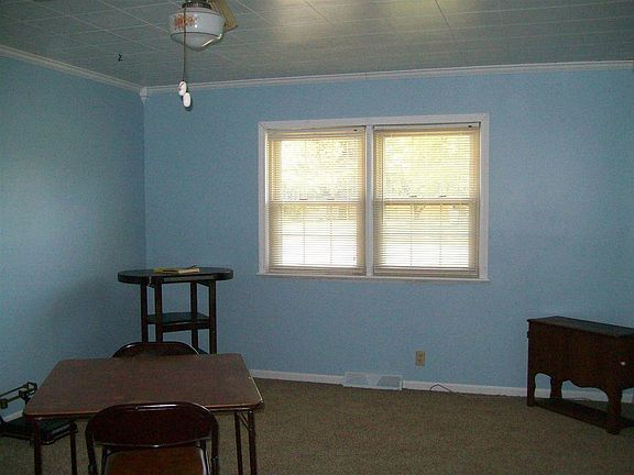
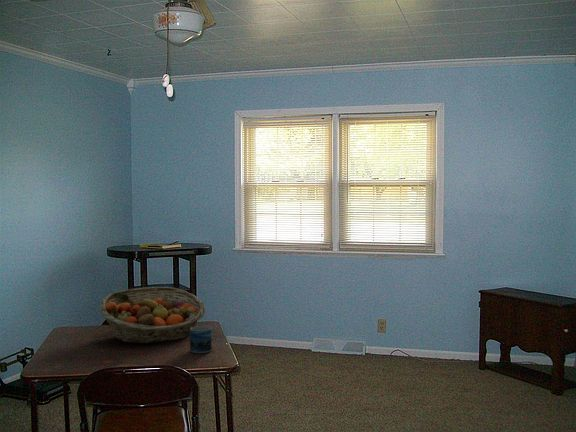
+ mug (201, 338)
+ fruit basket (153, 314)
